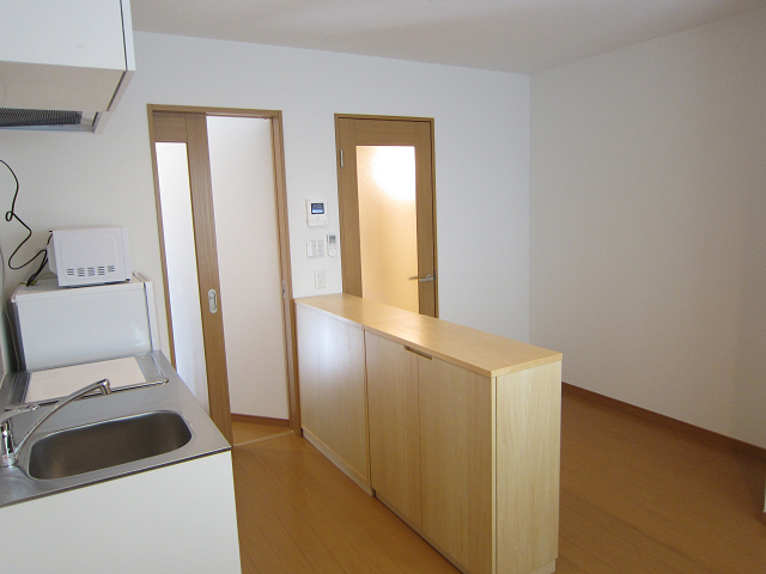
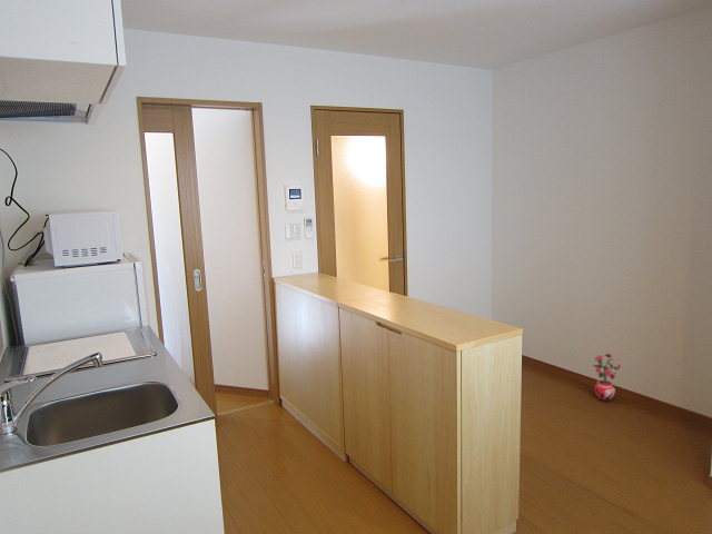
+ potted plant (604, 375)
